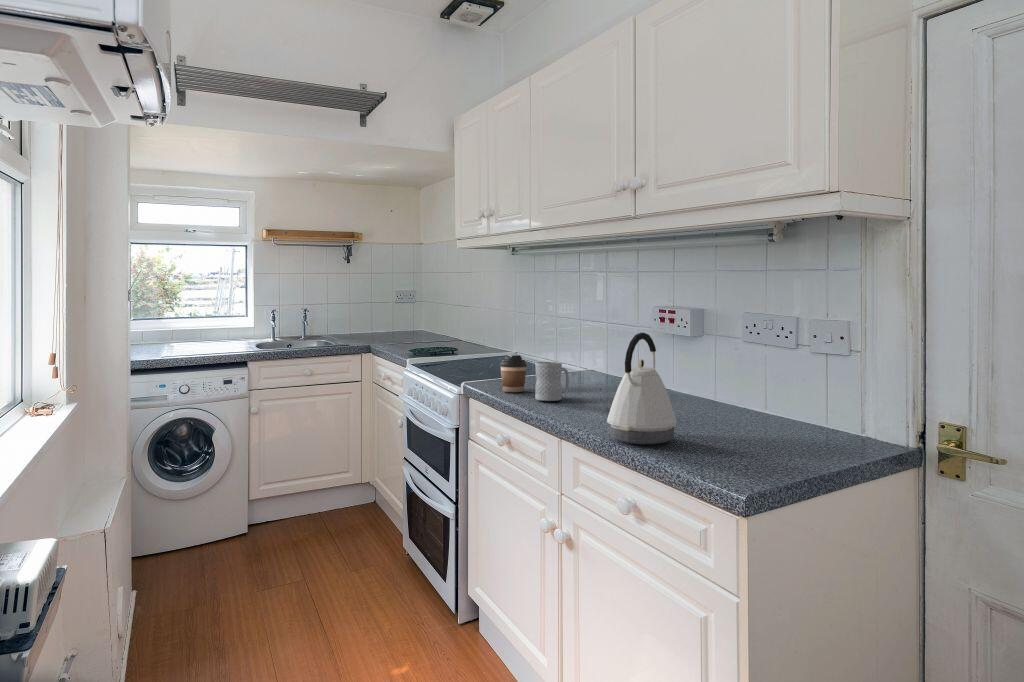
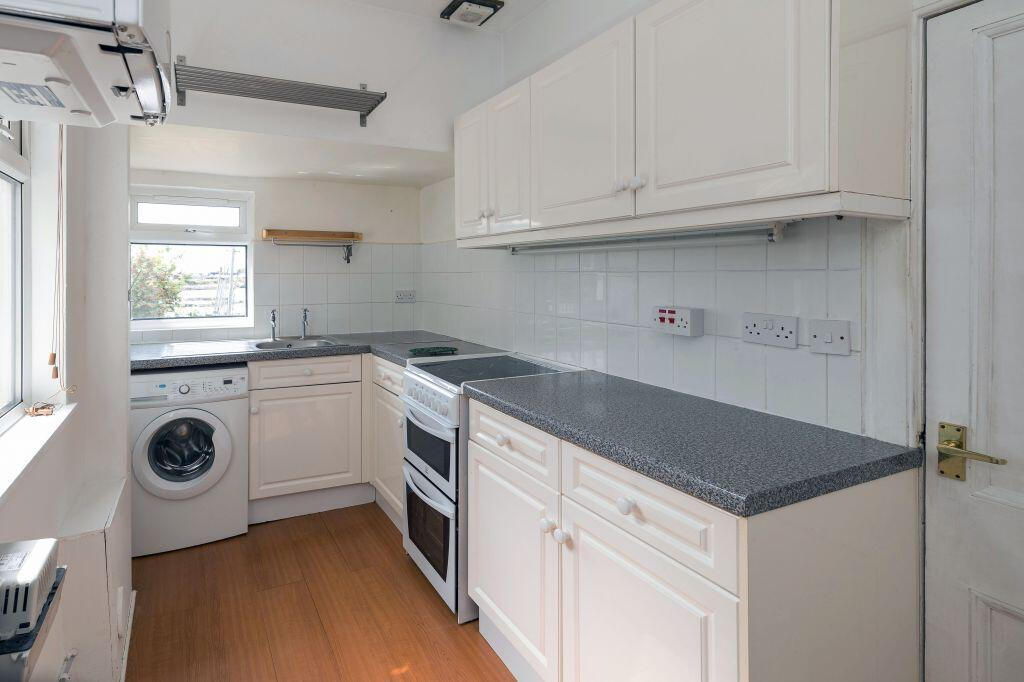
- mug (553, 380)
- kettle (642, 386)
- coffee cup (513, 373)
